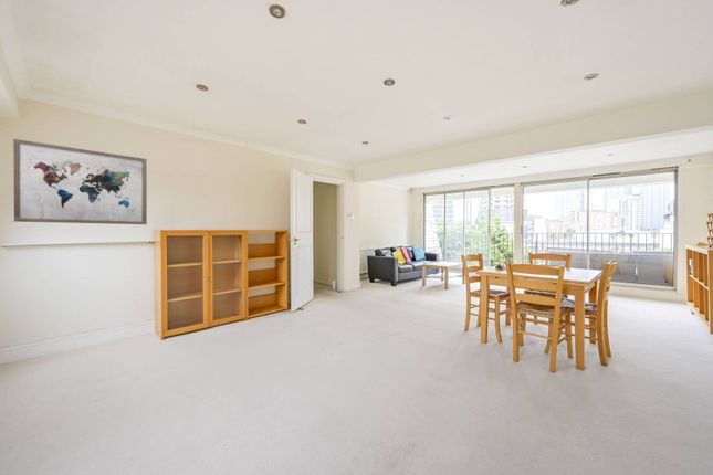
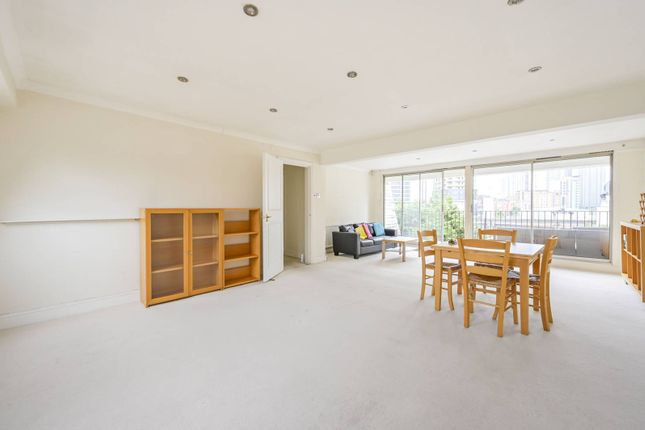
- wall art (87, 187)
